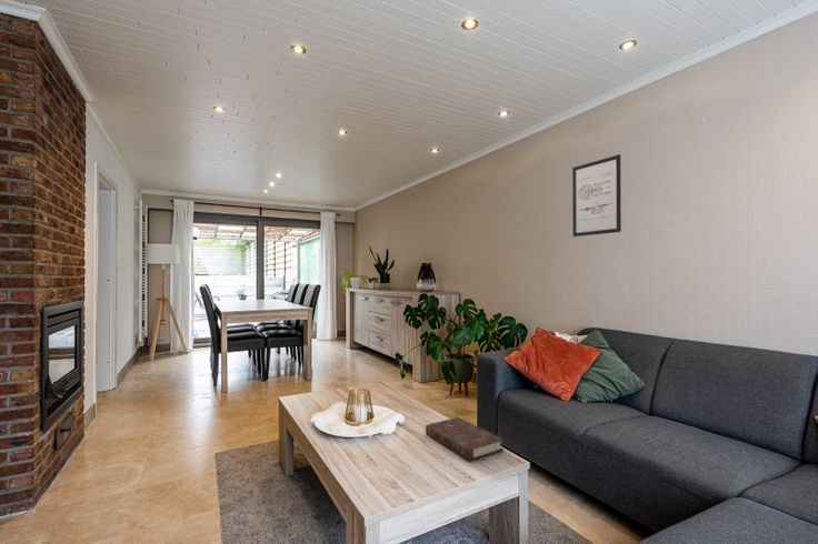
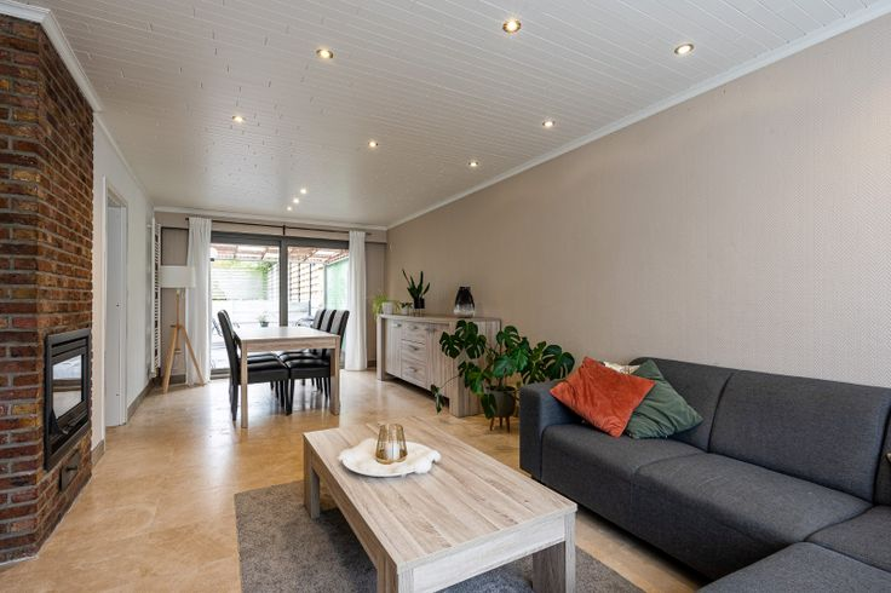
- wall art (595, 198)
- book (462, 436)
